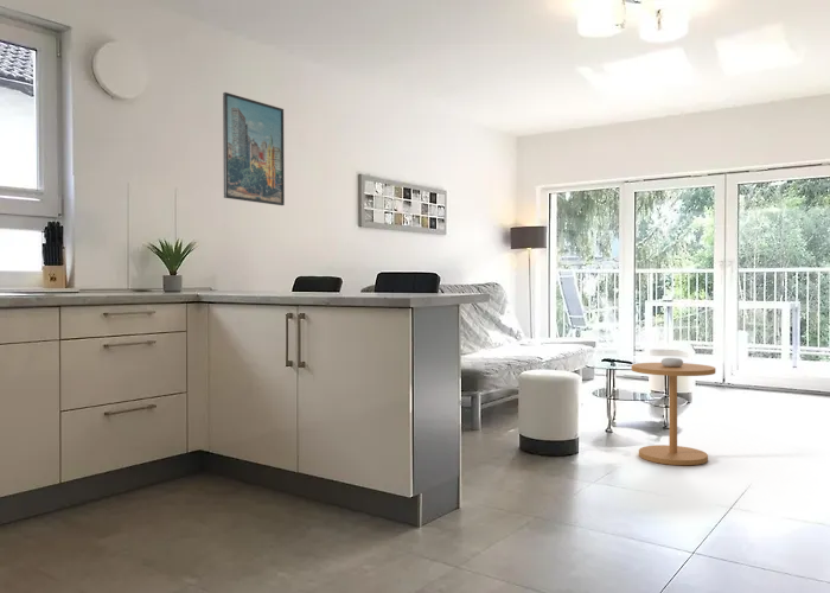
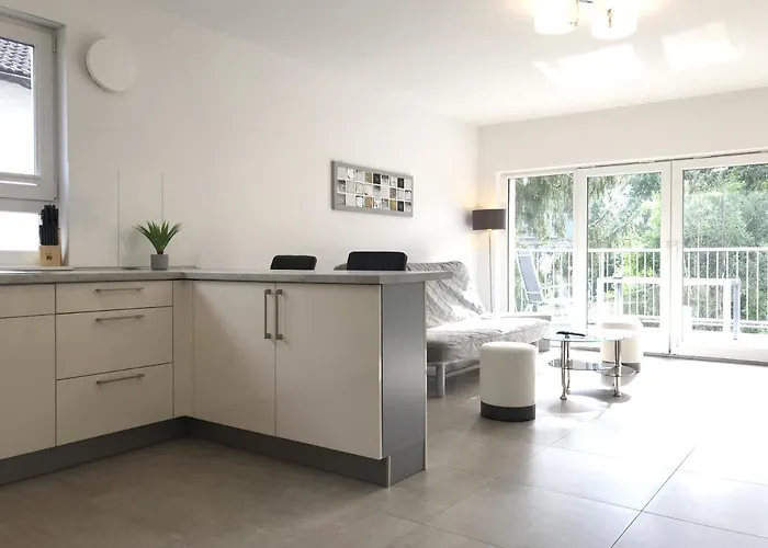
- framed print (255, 151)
- side table (672, 407)
